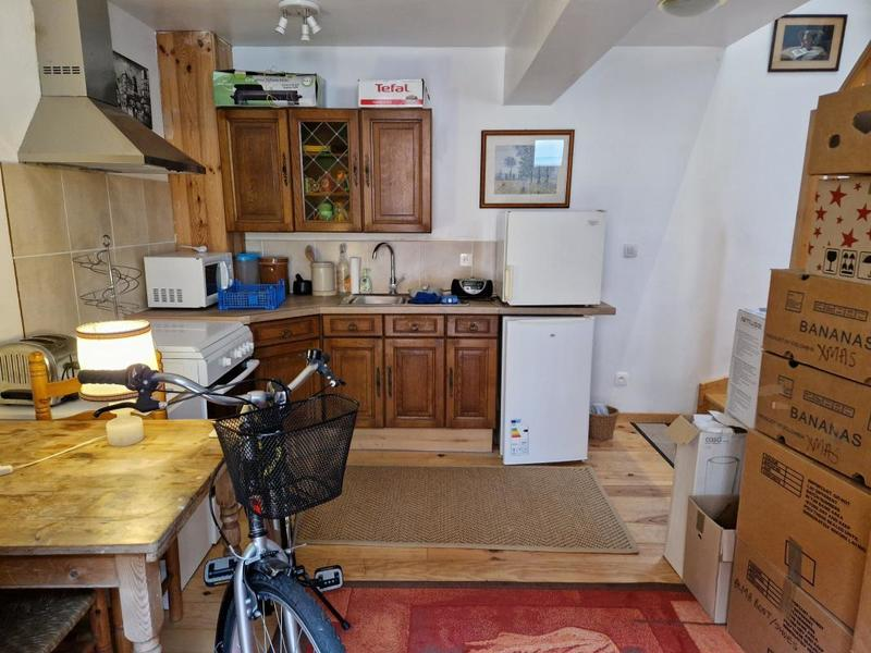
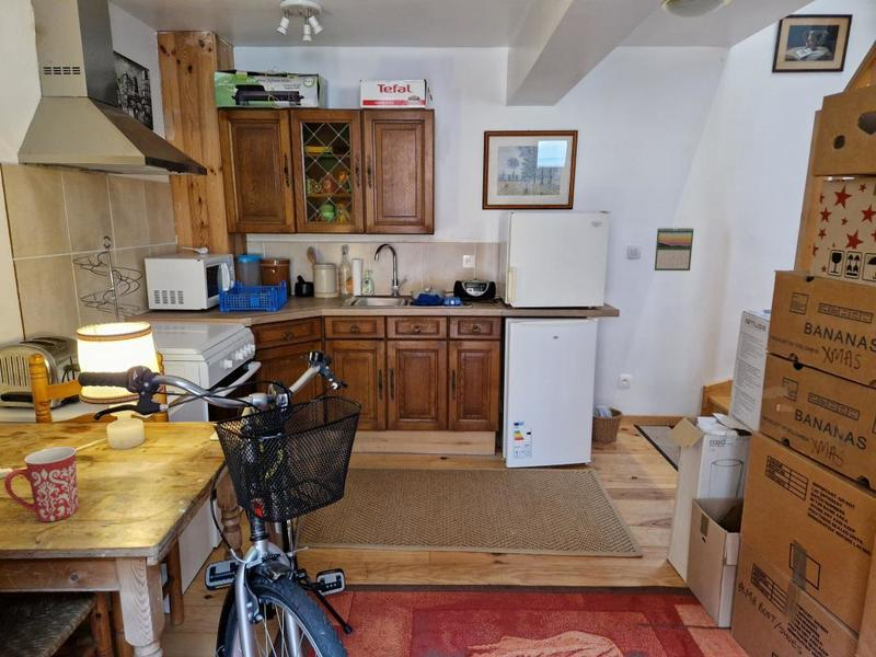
+ mug (44, 486)
+ calendar (673, 249)
